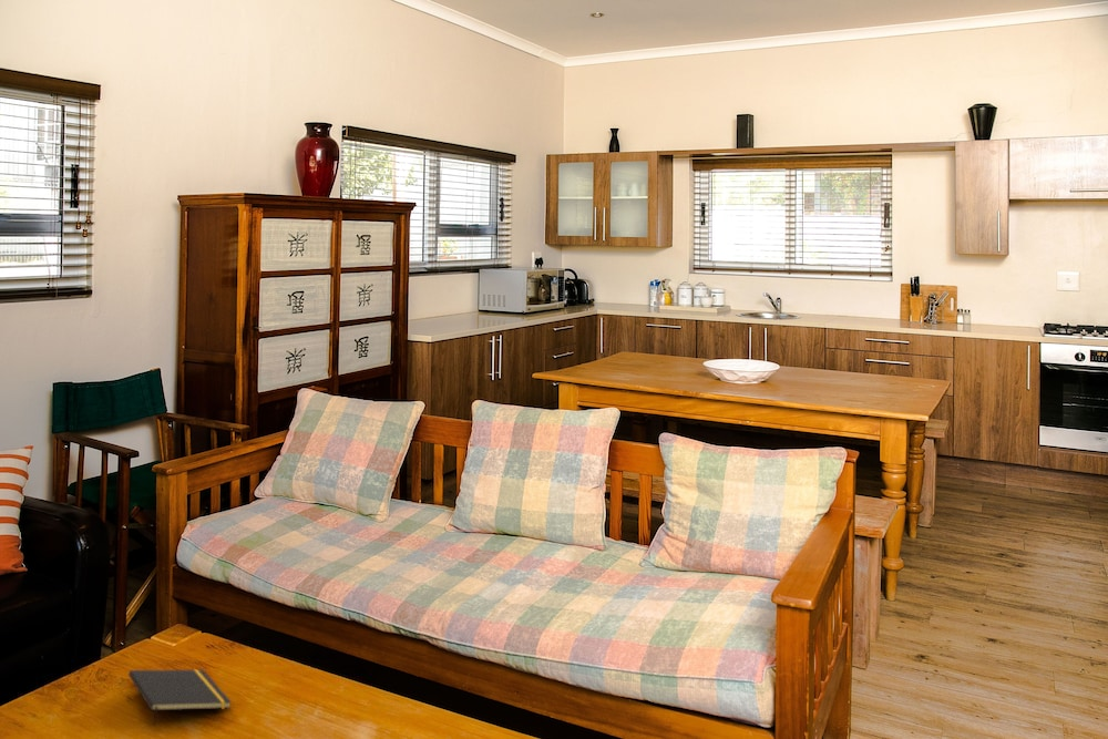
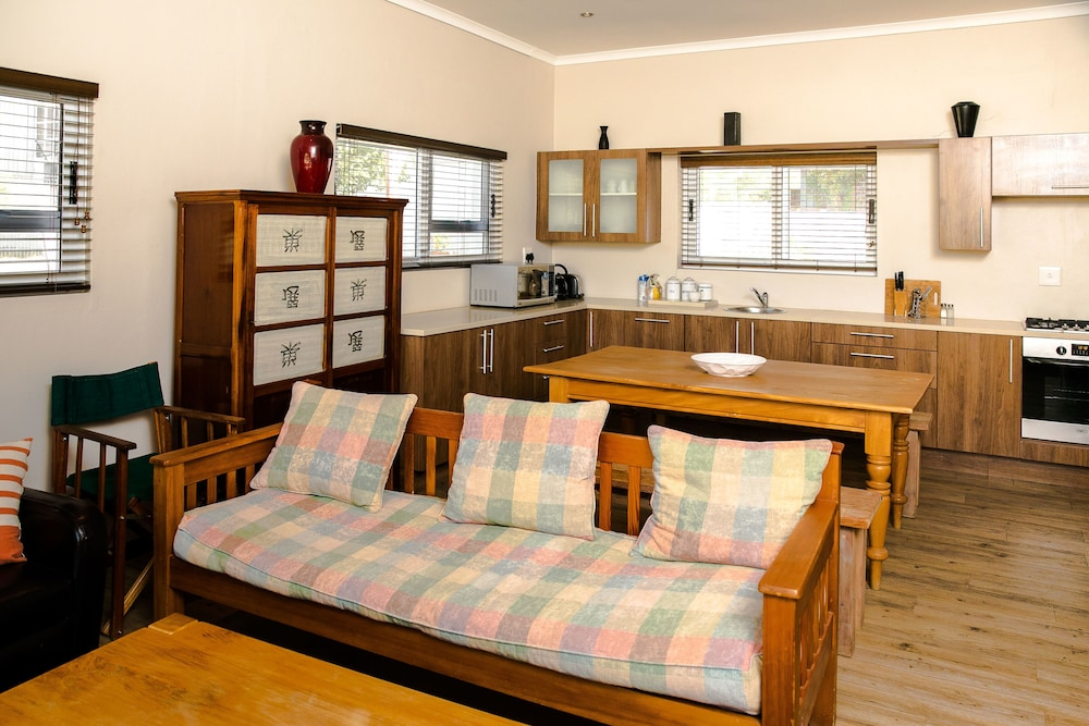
- notepad (178, 688)
